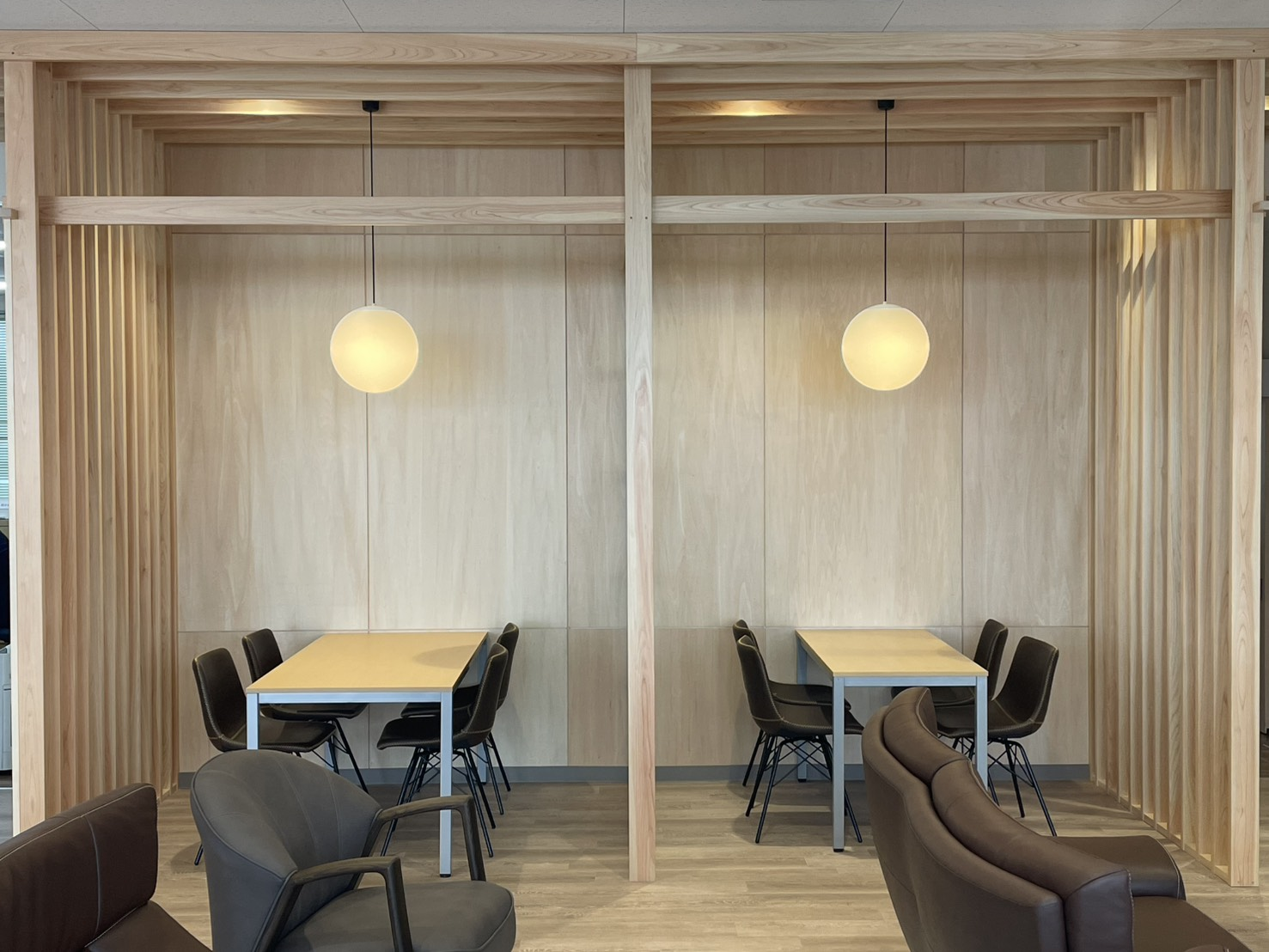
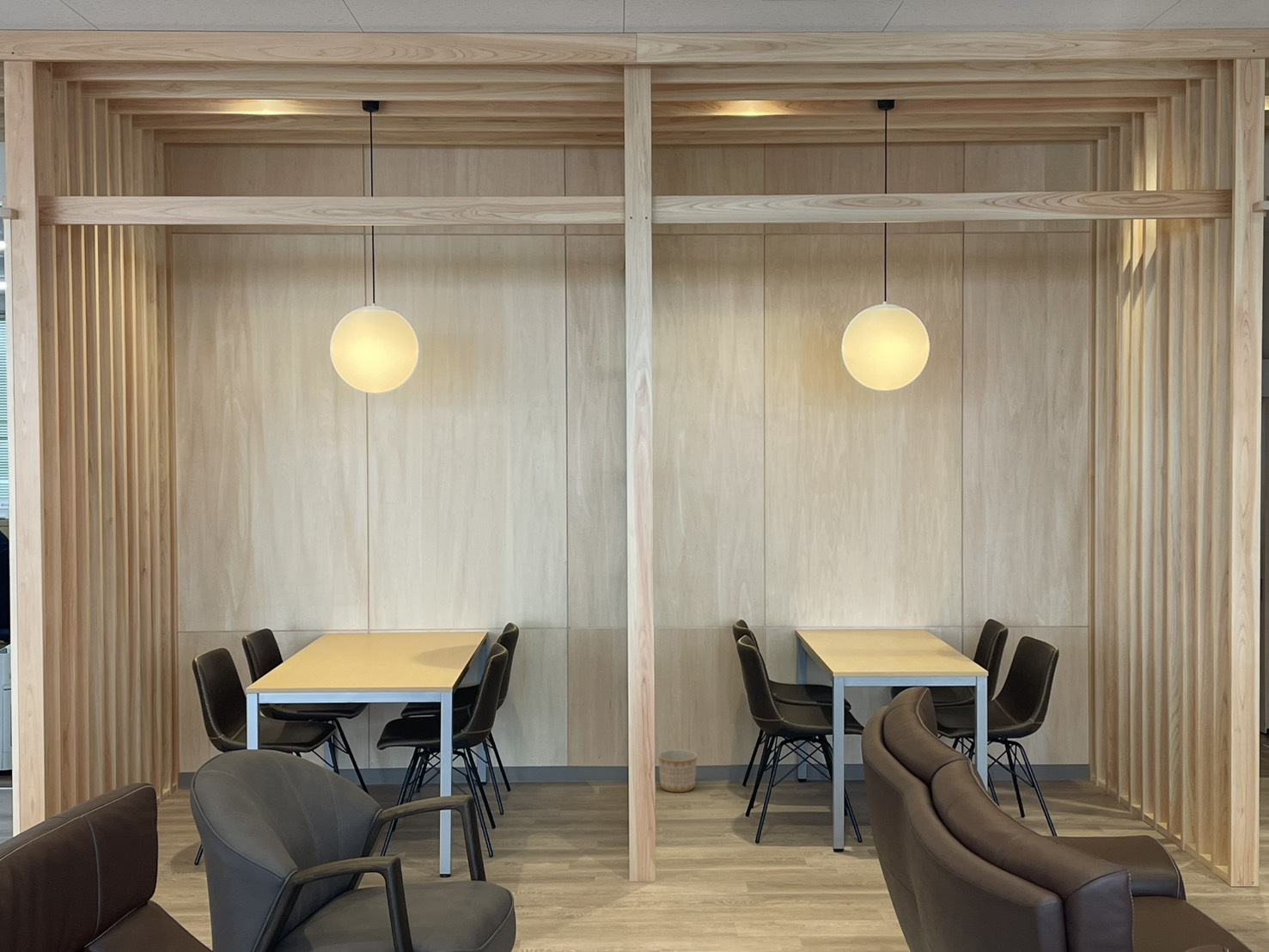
+ planter (677, 771)
